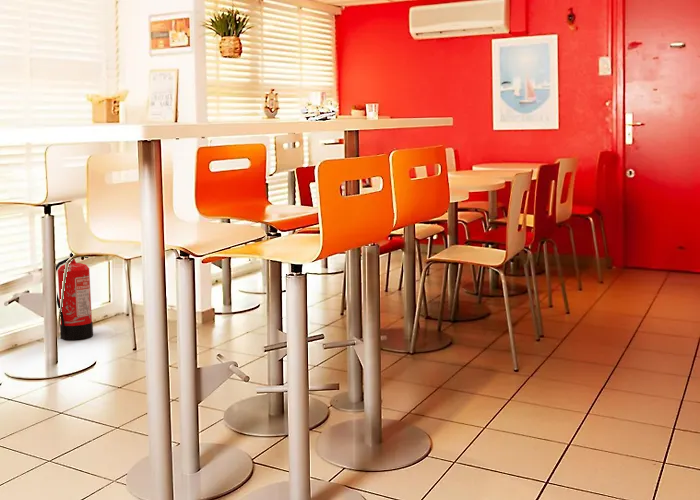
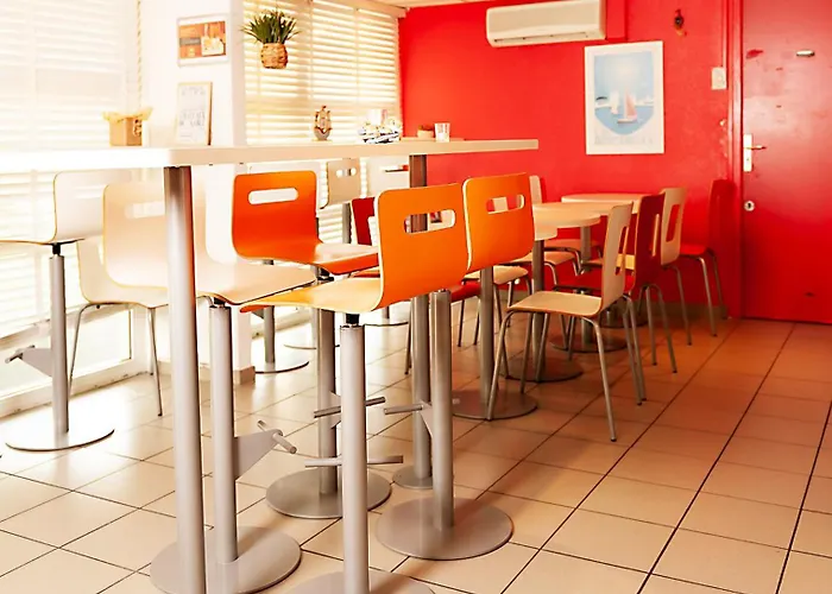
- fire extinguisher (72, 293)
